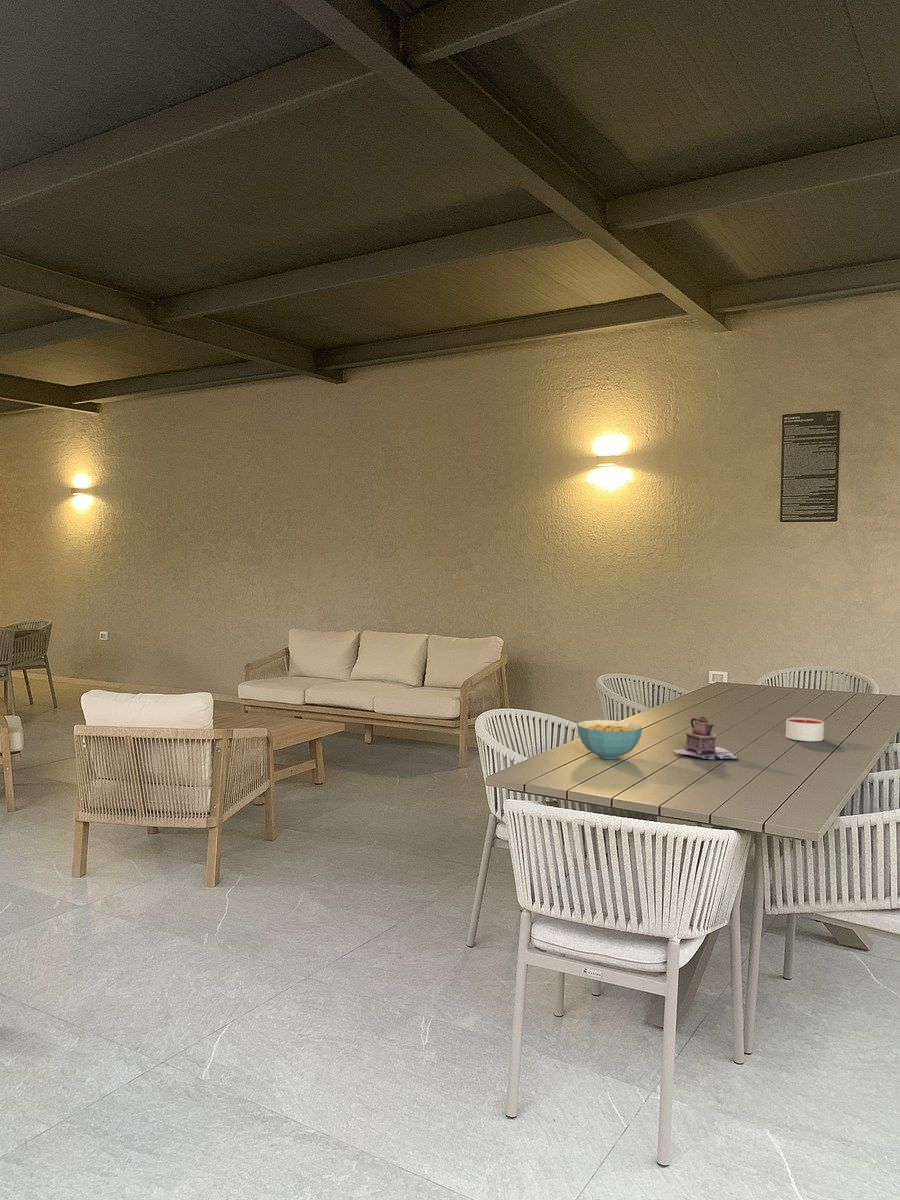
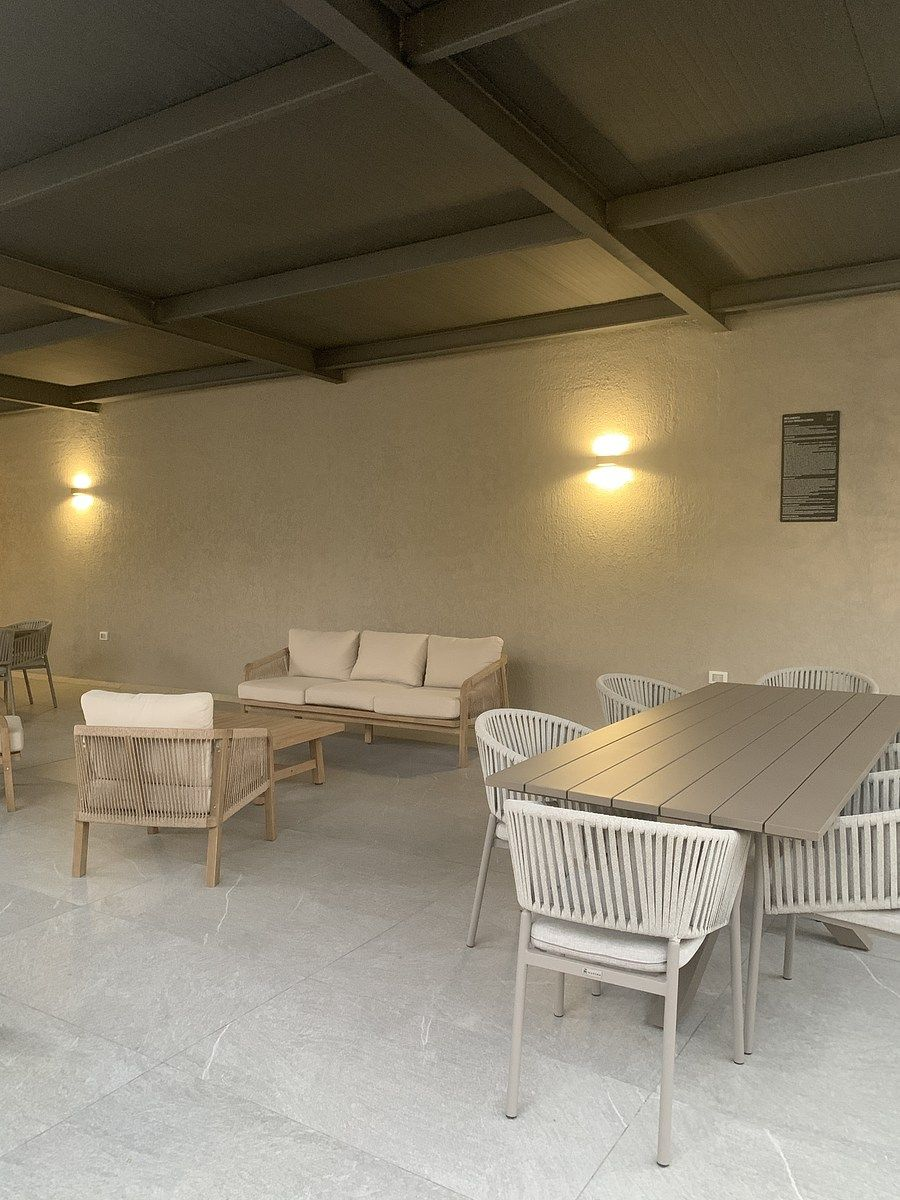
- teapot (703, 735)
- candle (804, 728)
- cereal bowl (608, 741)
